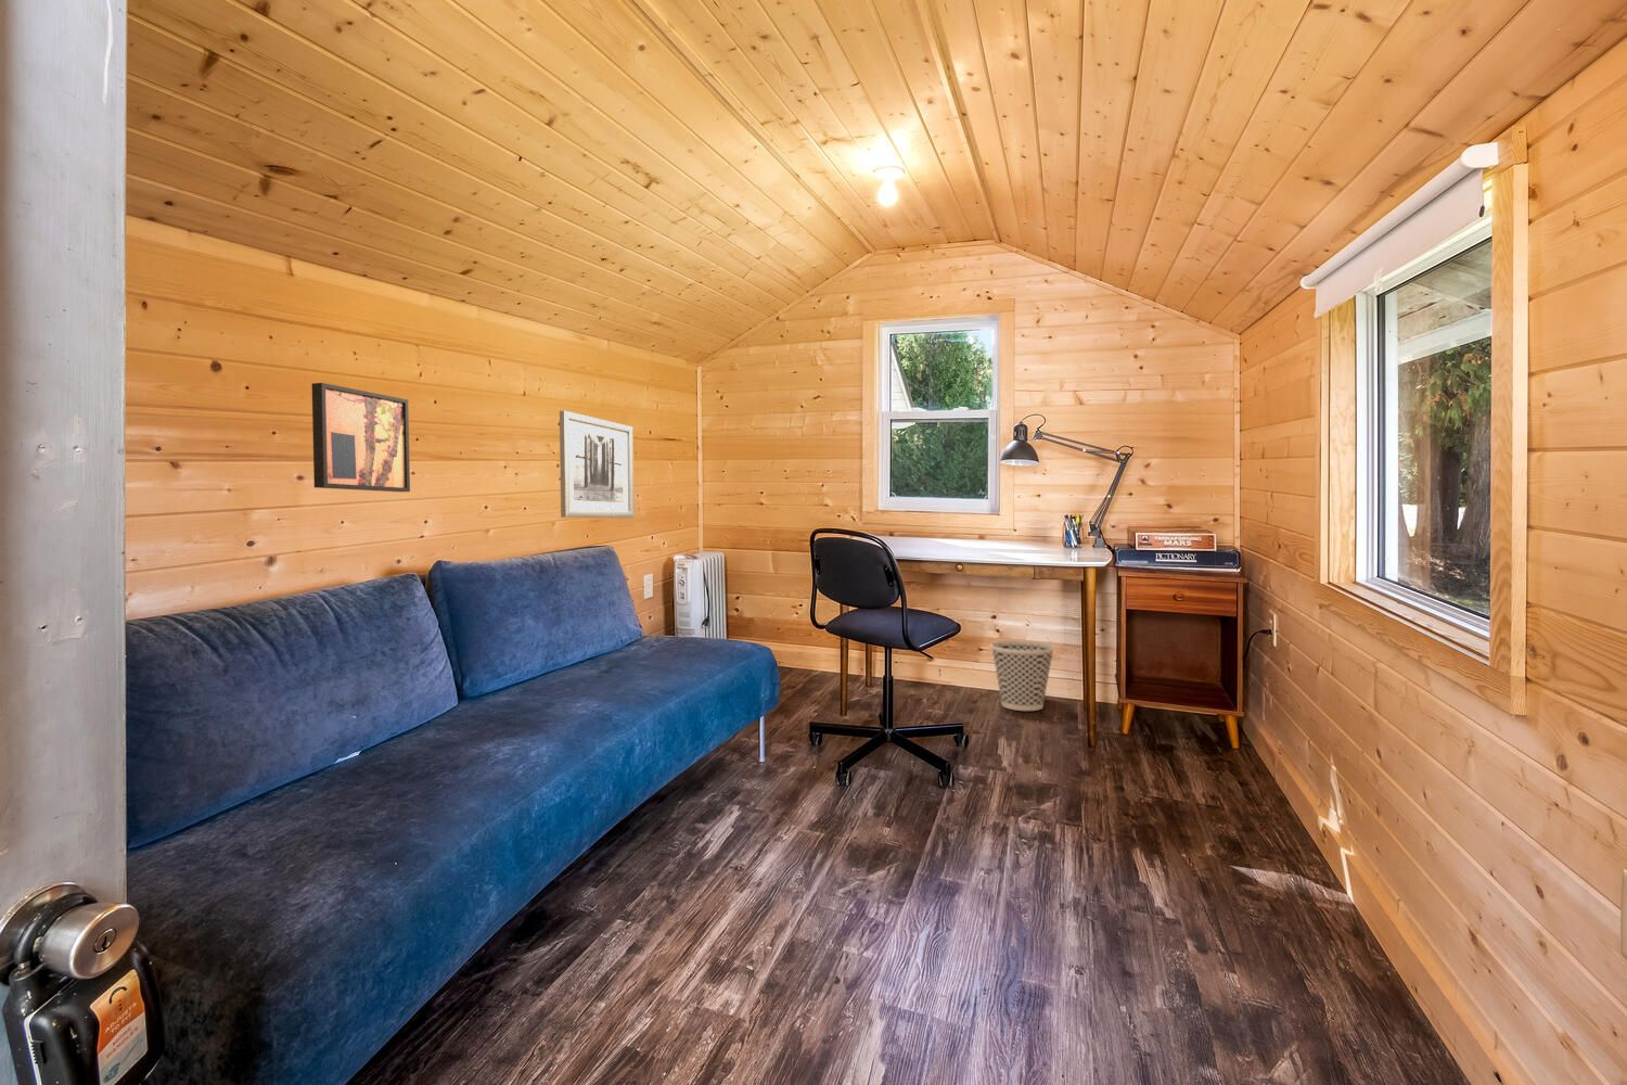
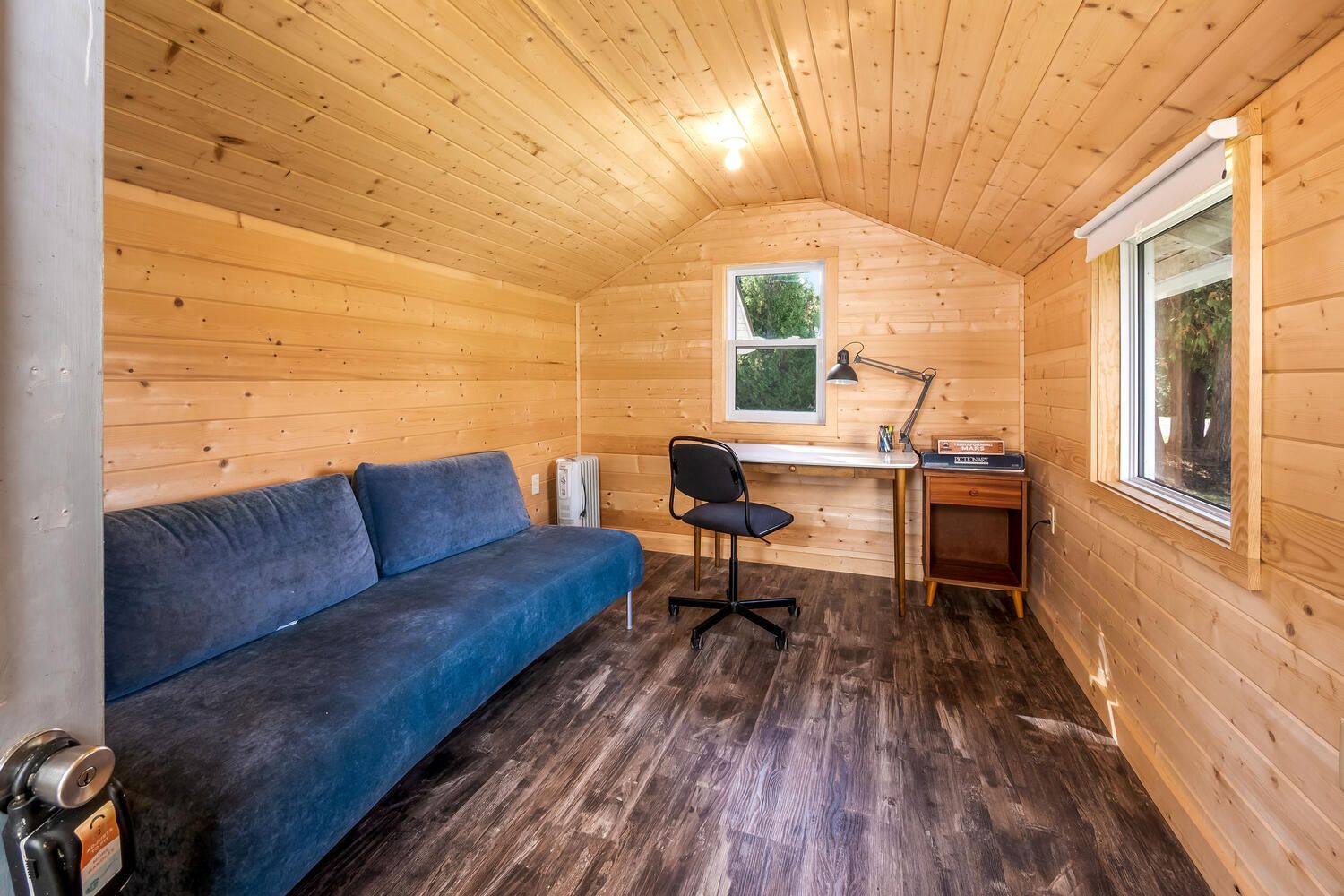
- wastebasket (1022, 674)
- wall art (363, 441)
- wall art (599, 467)
